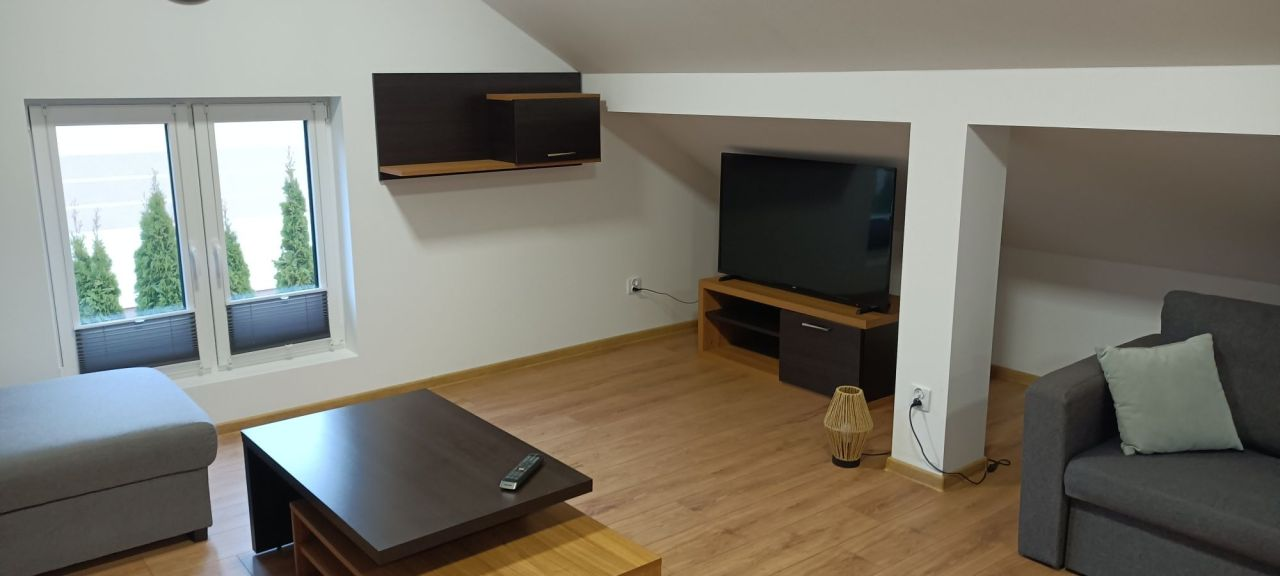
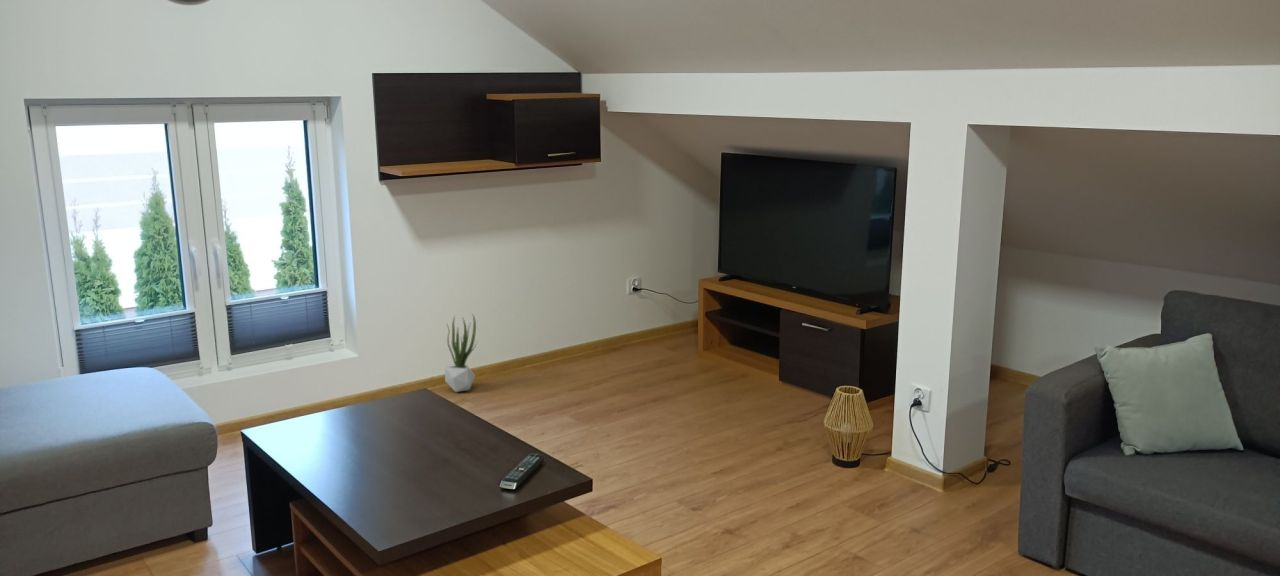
+ potted plant (462, 352)
